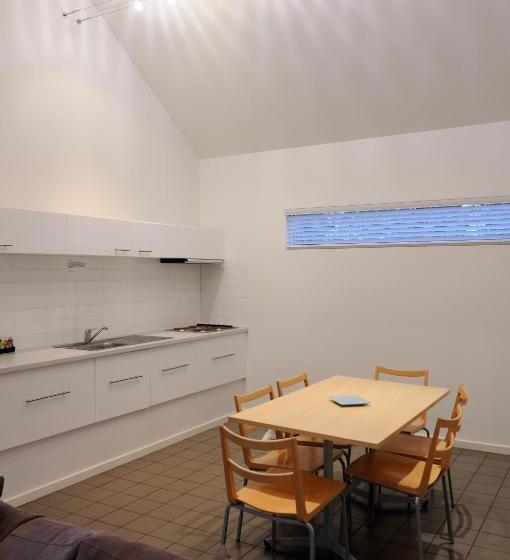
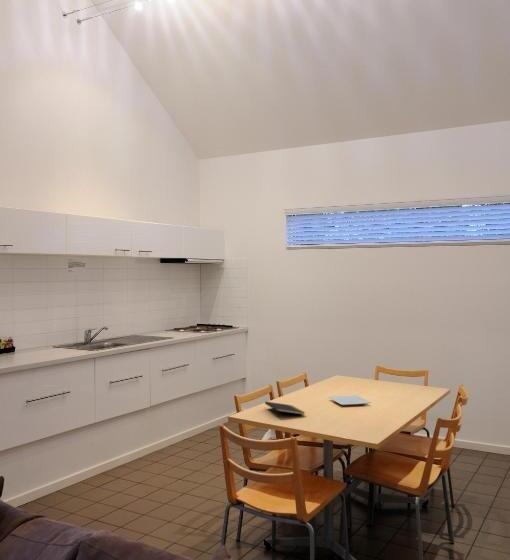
+ notepad (284, 407)
